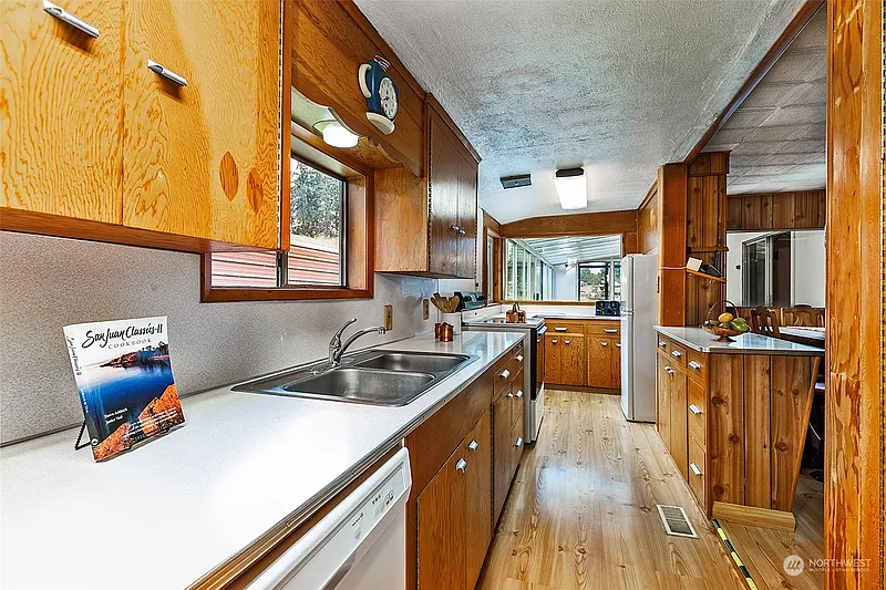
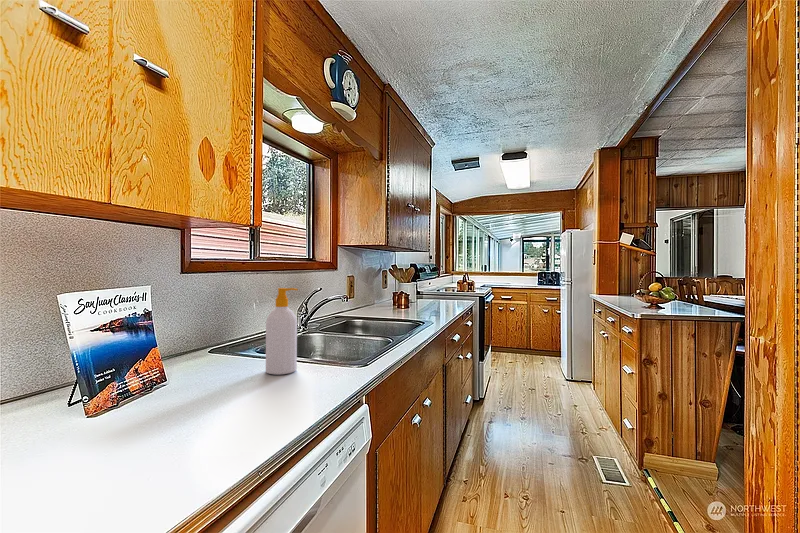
+ soap bottle (282, 329)
